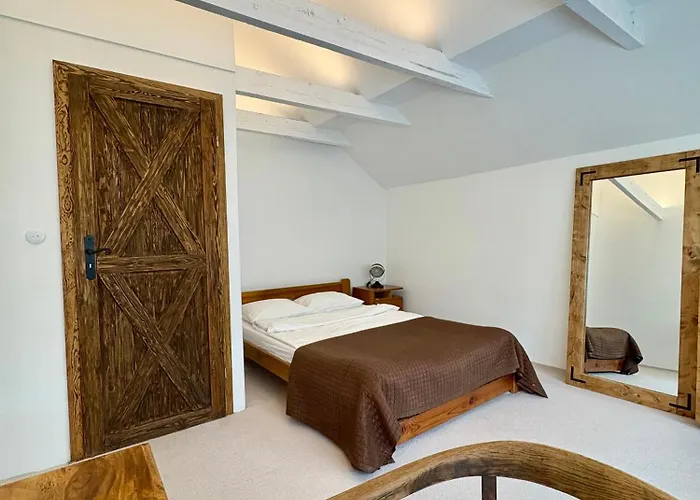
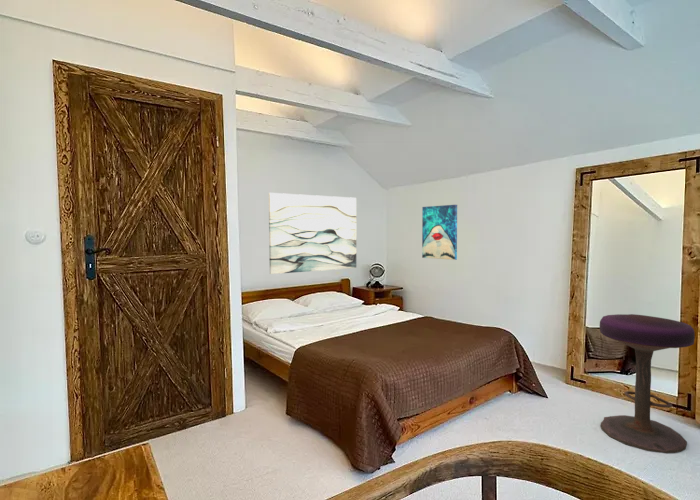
+ wall art (315, 233)
+ wall art (438, 232)
+ stool (643, 376)
